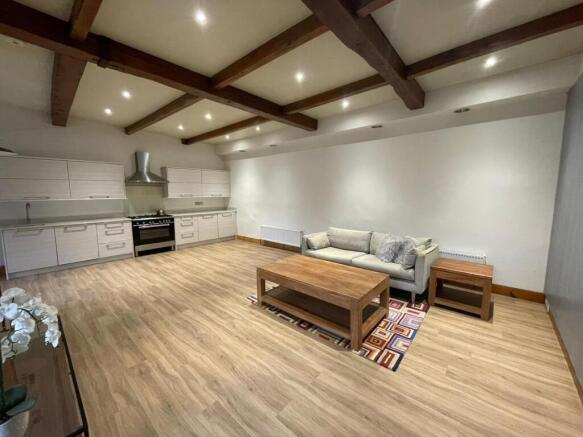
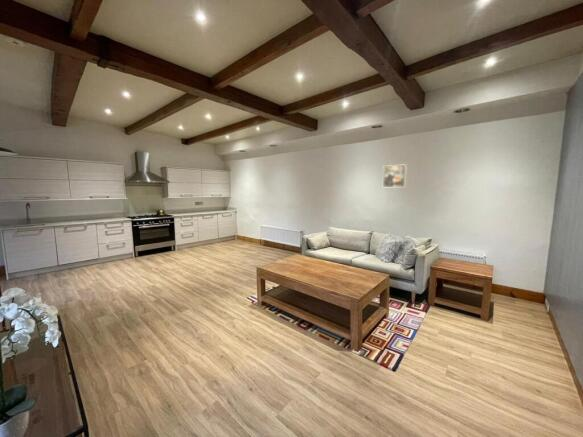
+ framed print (394, 176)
